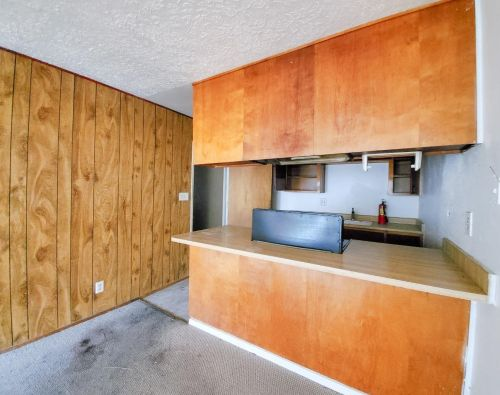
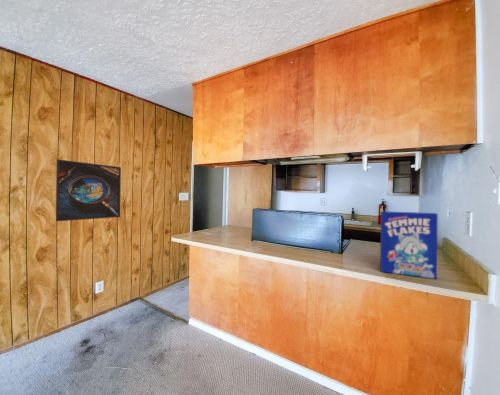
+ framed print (91, 191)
+ cereal box (406, 242)
